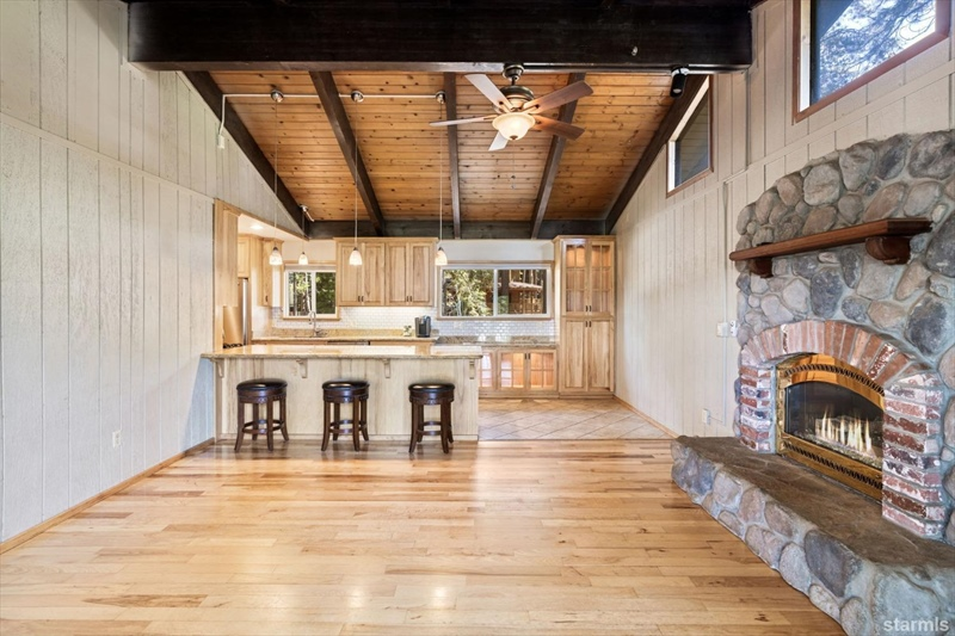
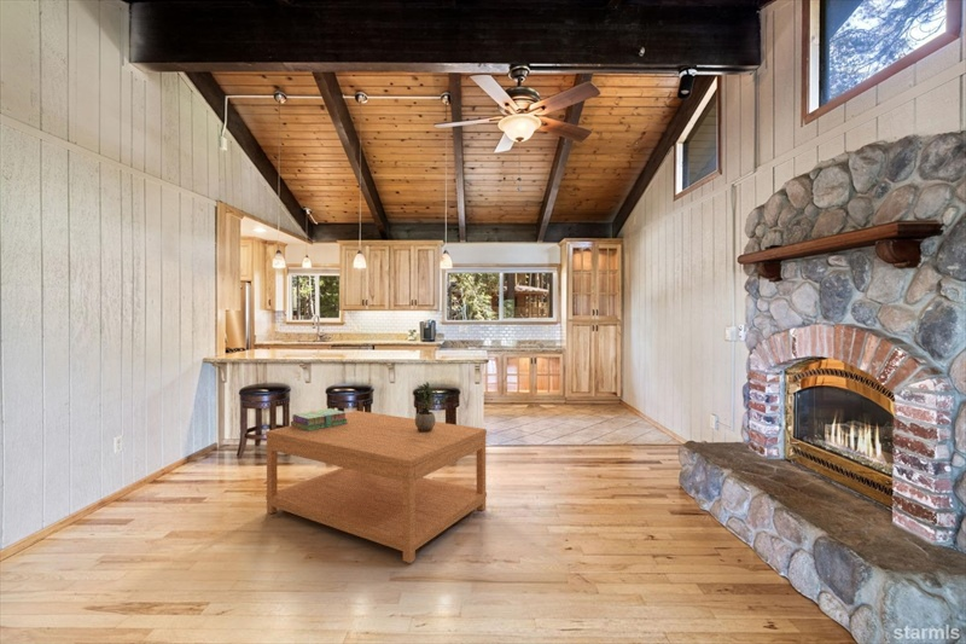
+ coffee table (377, 470)
+ stack of books (319, 418)
+ potted plant (429, 405)
